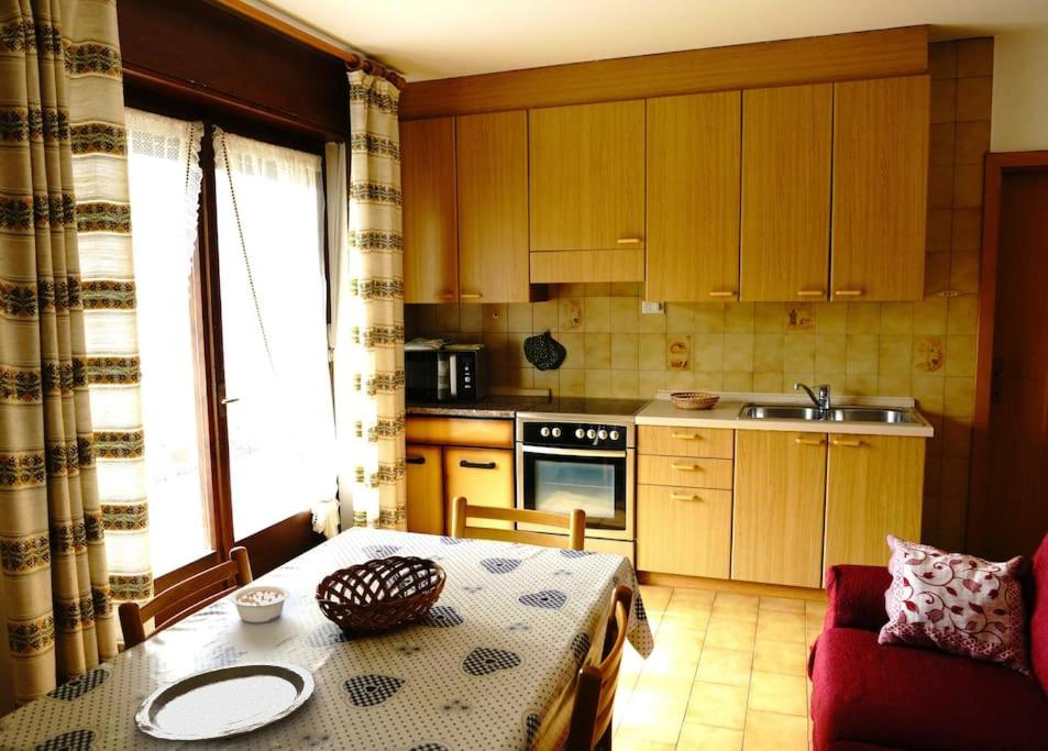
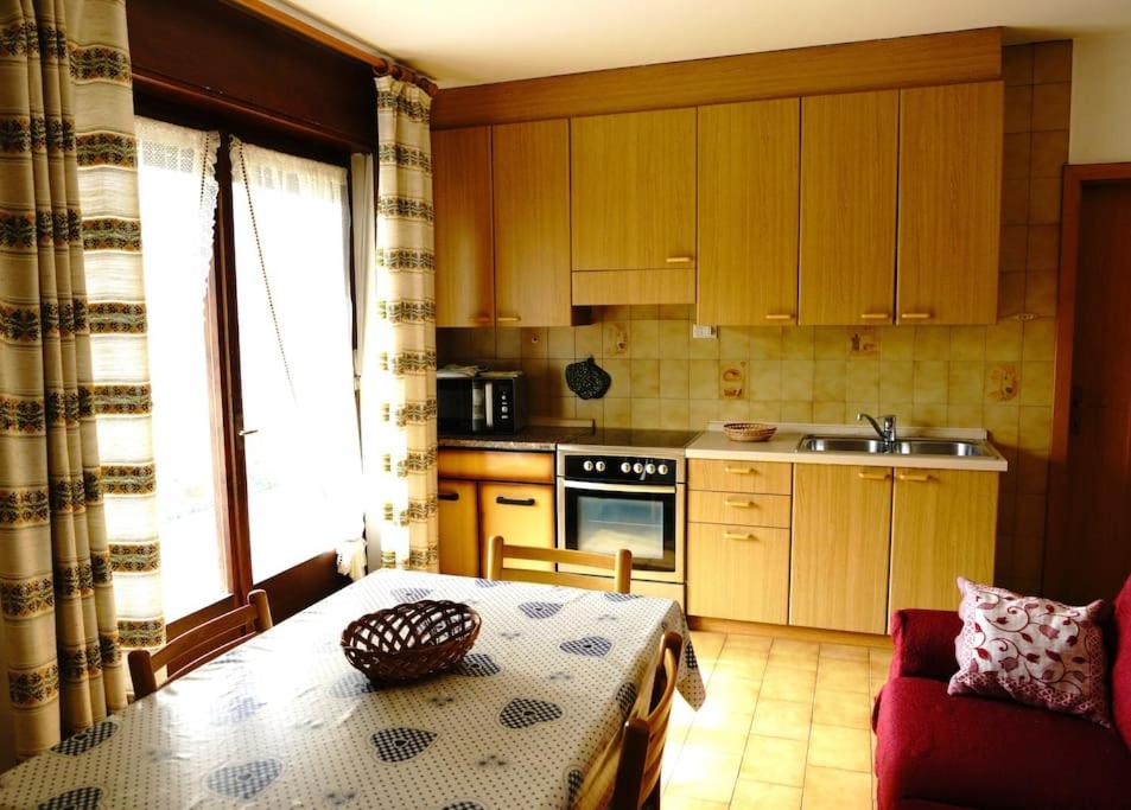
- legume (262, 604)
- plate (228, 700)
